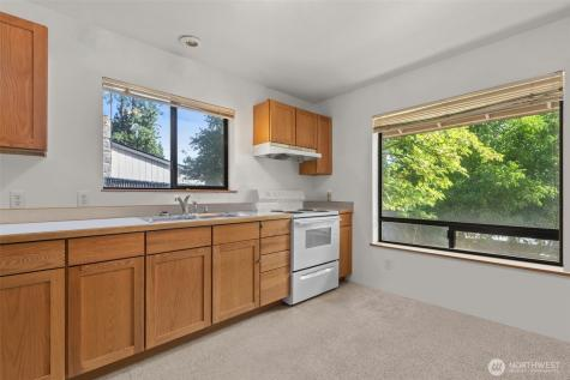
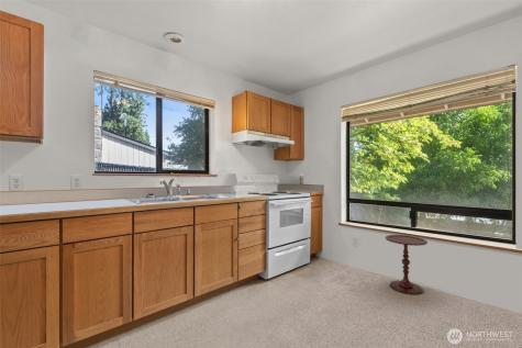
+ side table (406, 262)
